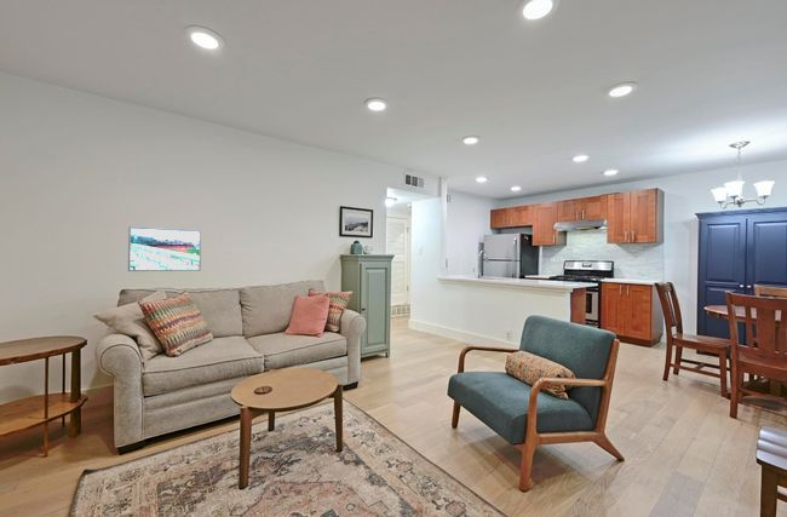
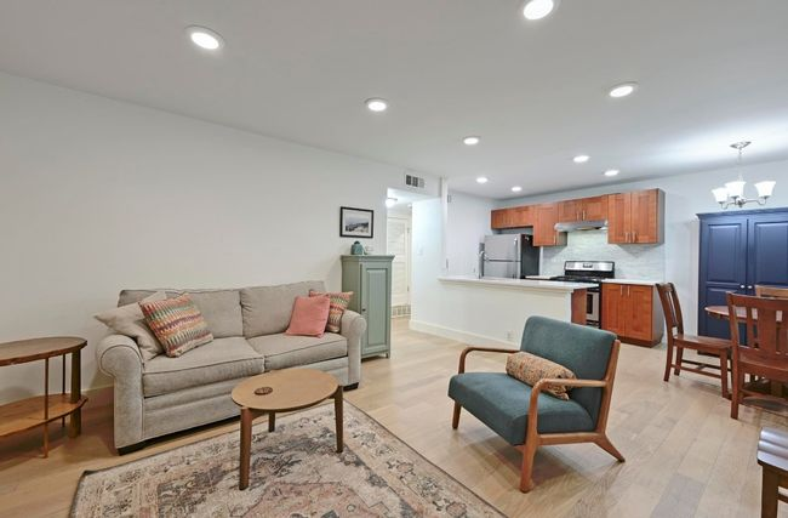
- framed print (166, 249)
